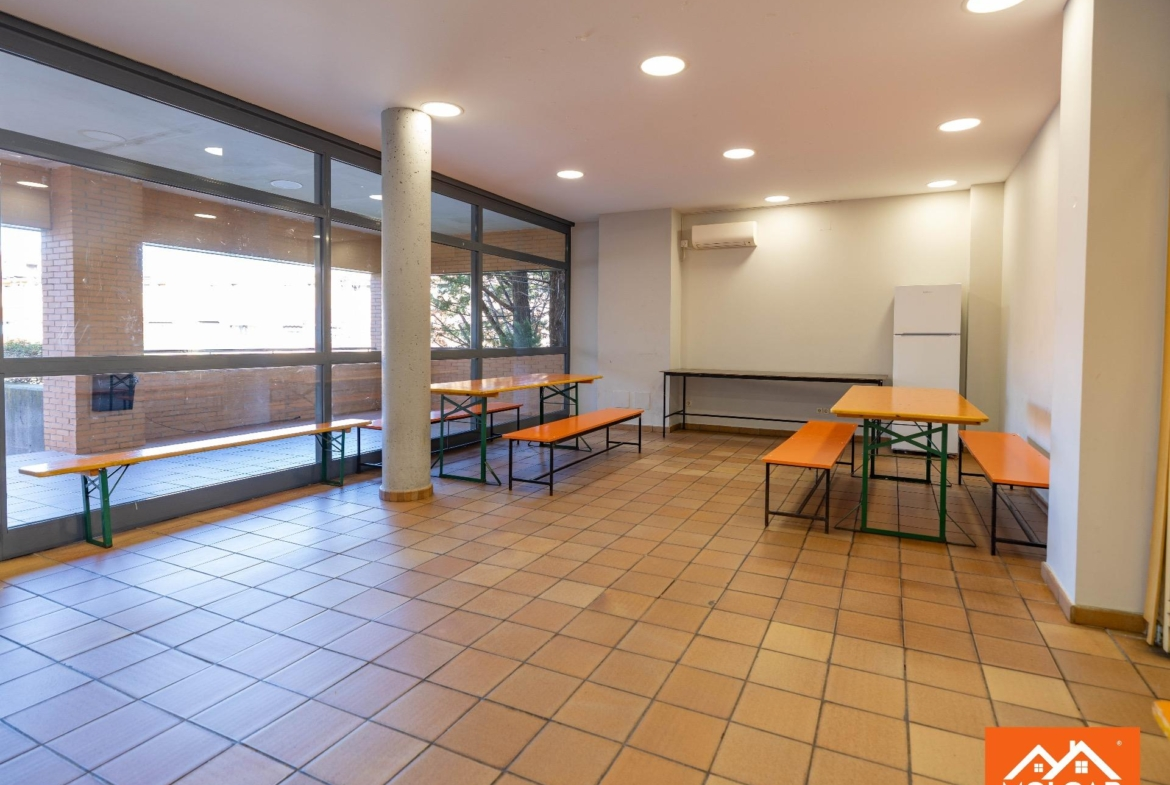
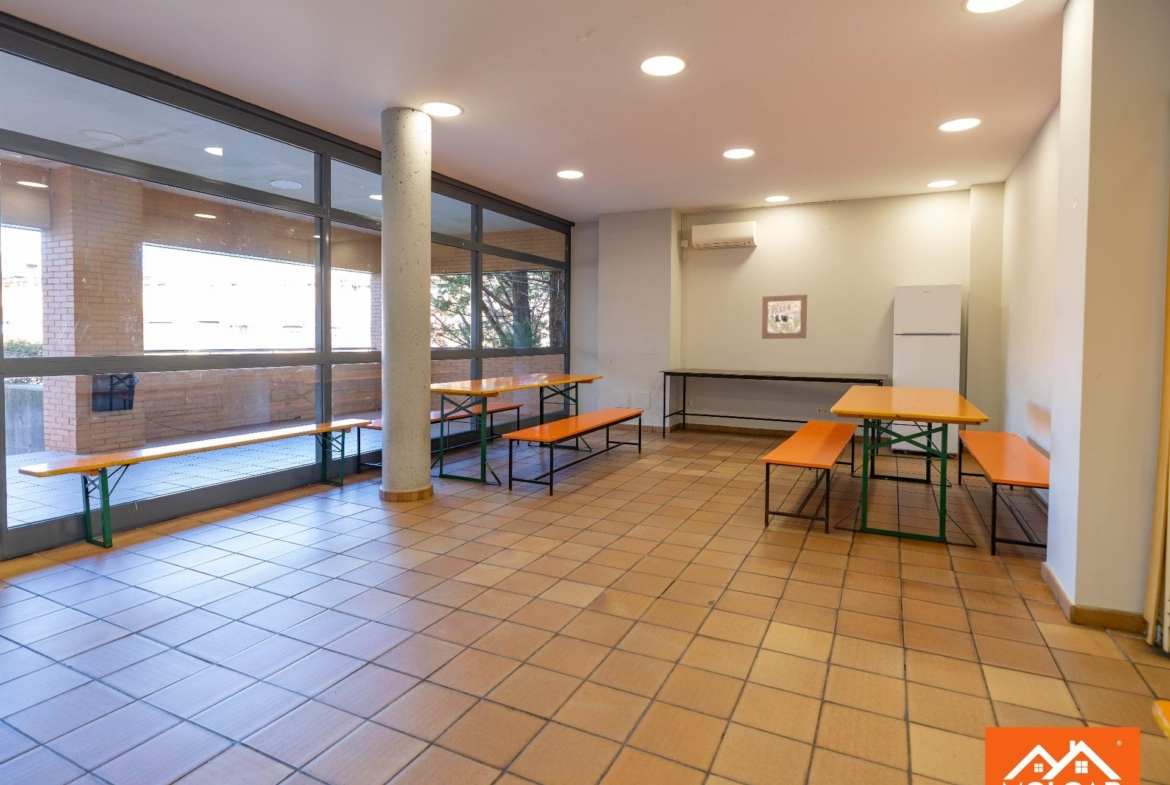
+ wall art (784, 317)
